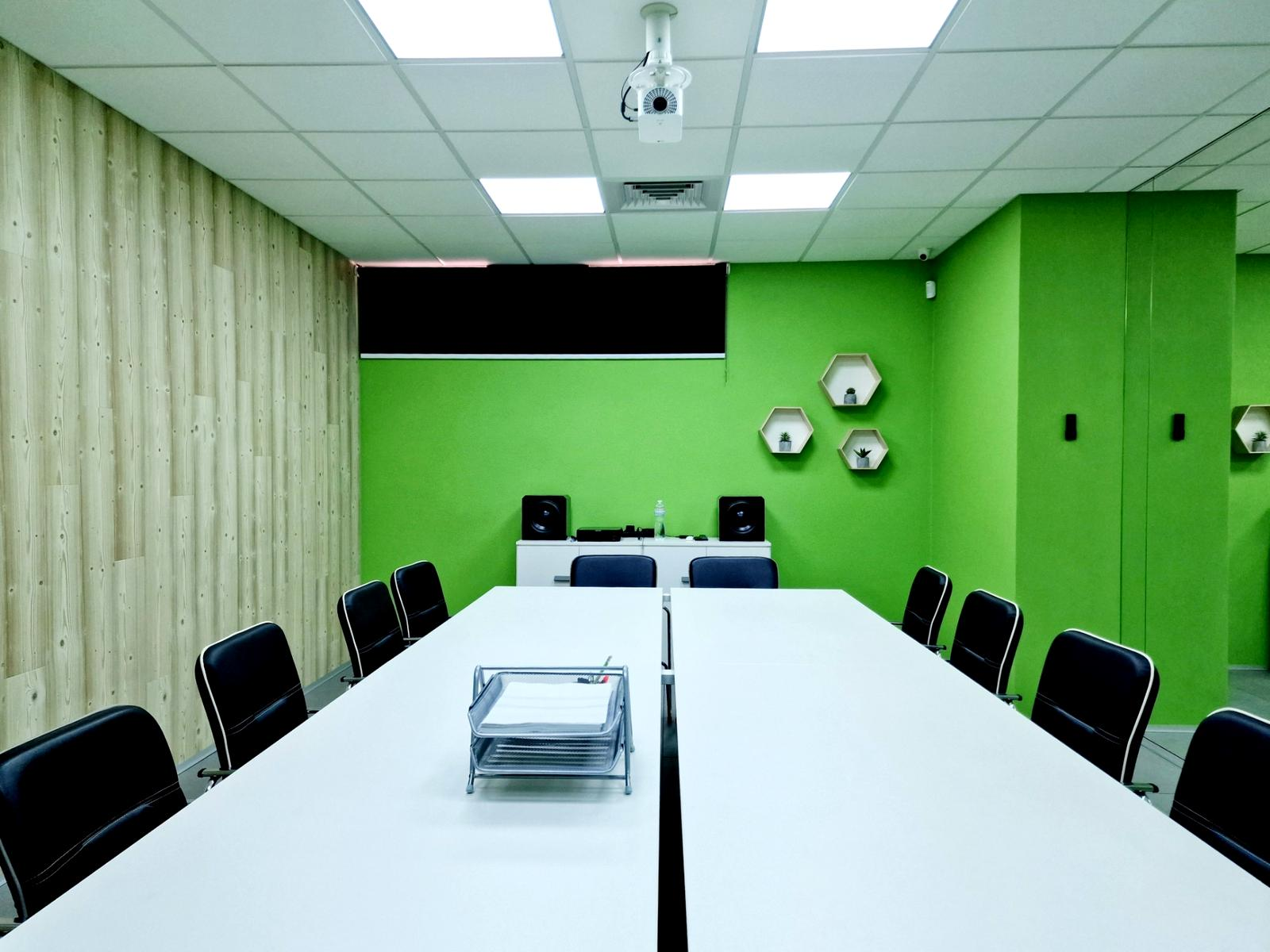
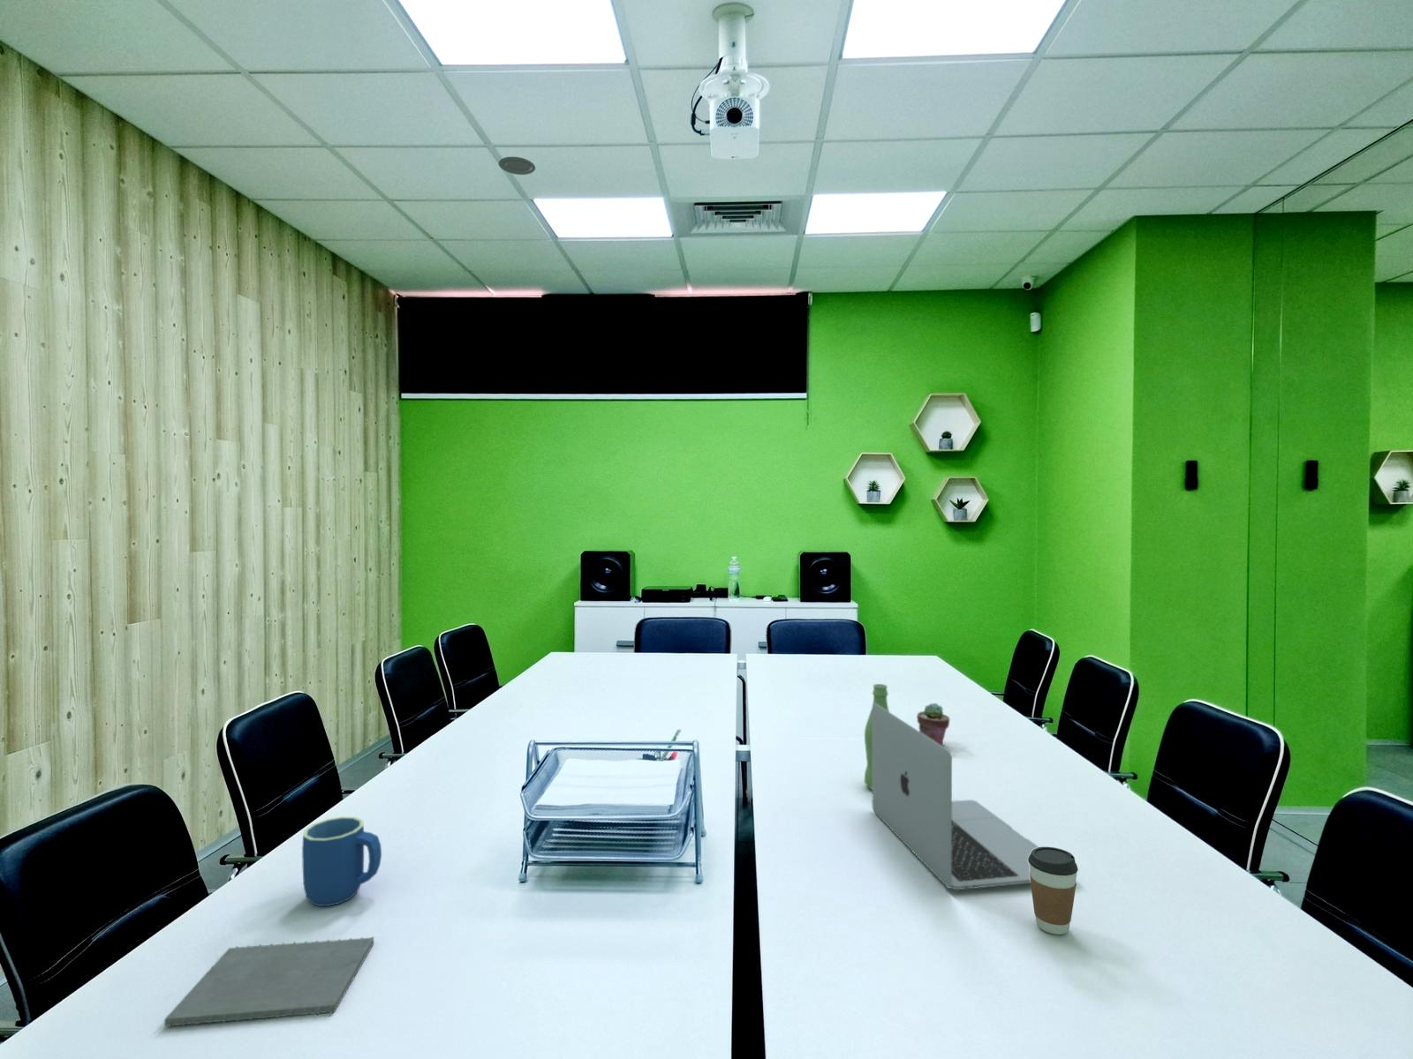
+ potted succulent (932, 724)
+ notepad (278, 978)
+ bottle (871, 736)
+ laptop (951, 782)
+ mug (340, 861)
+ recessed light (516, 164)
+ coffee cup (1051, 890)
